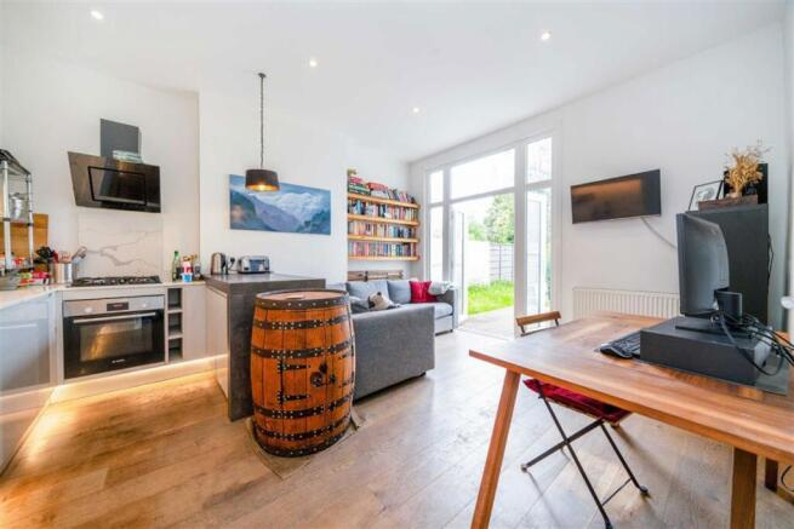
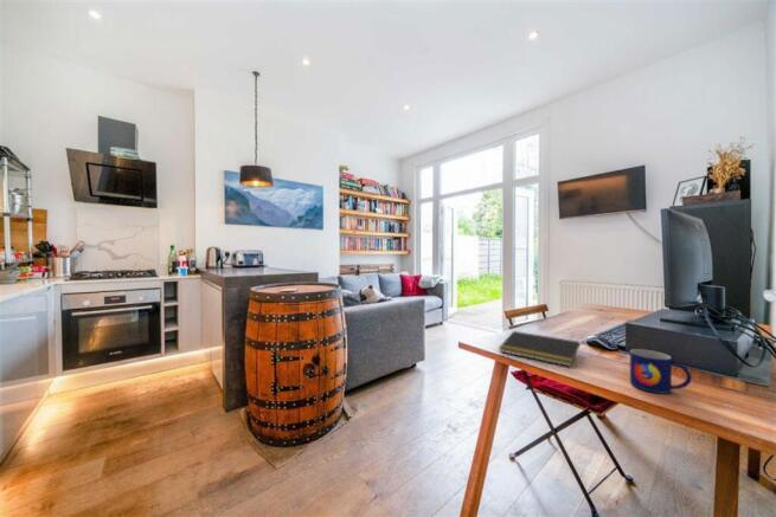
+ notepad (538, 345)
+ mug (659, 371)
